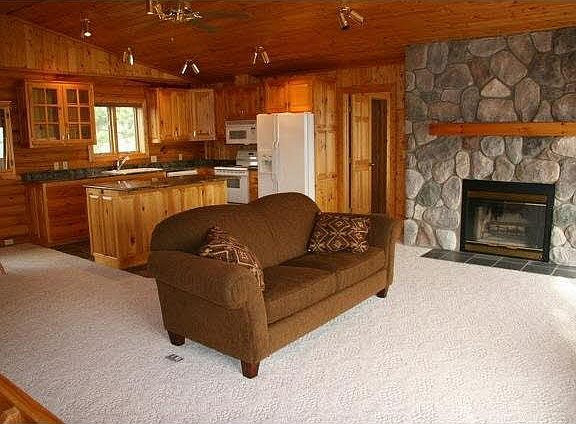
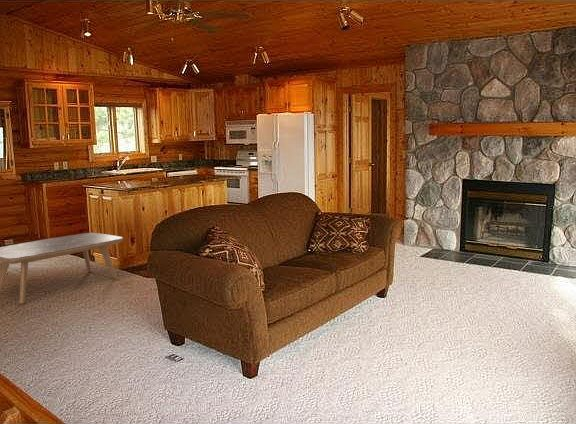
+ coffee table (57, 256)
